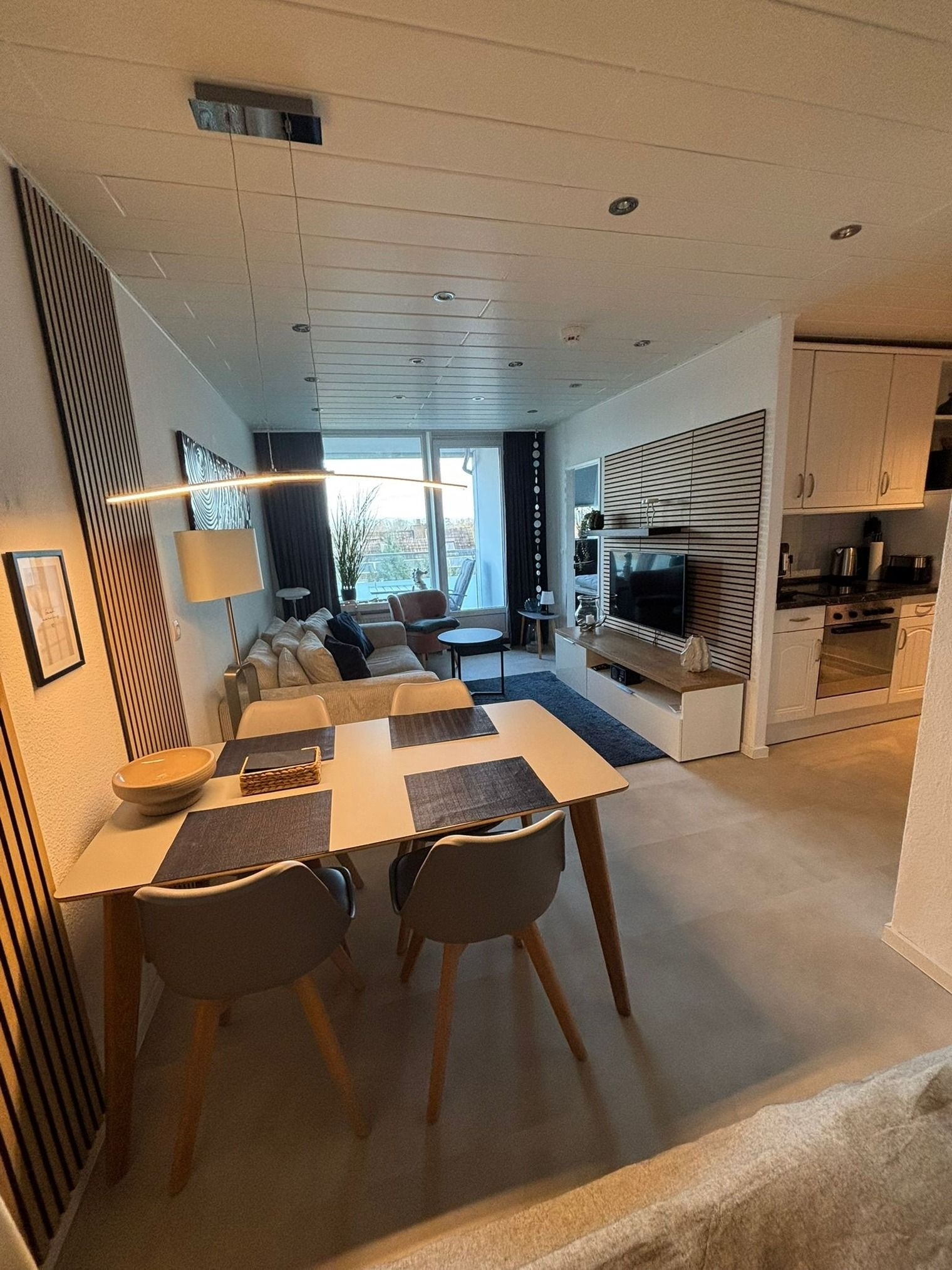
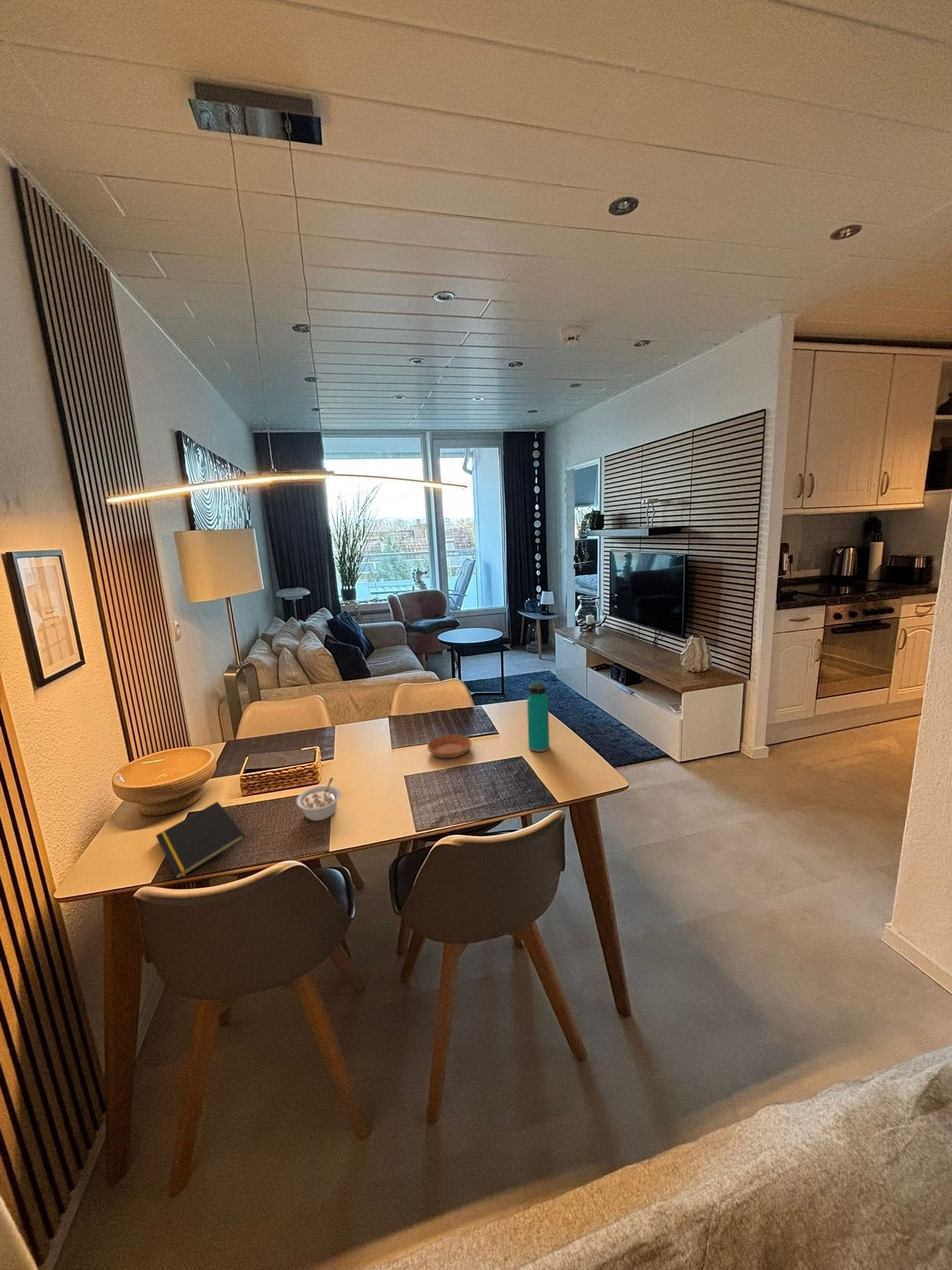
+ notepad (199, 836)
+ water bottle (538, 714)
+ saucer (449, 747)
+ legume (319, 802)
